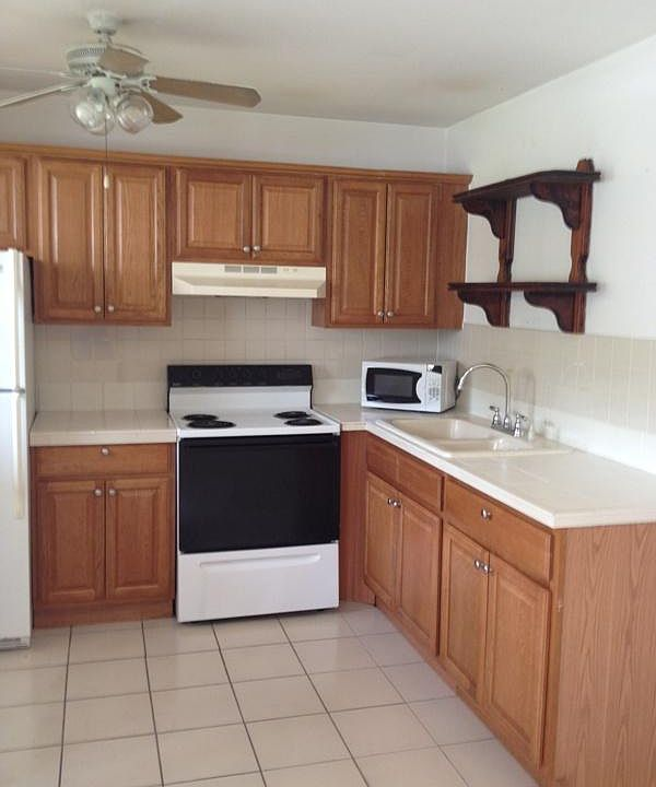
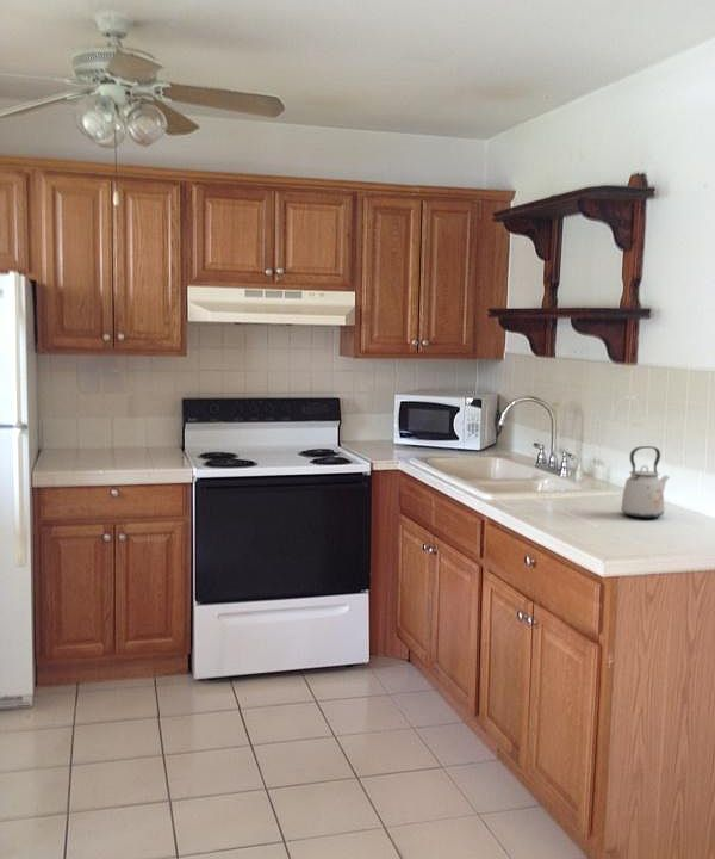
+ kettle (648, 481)
